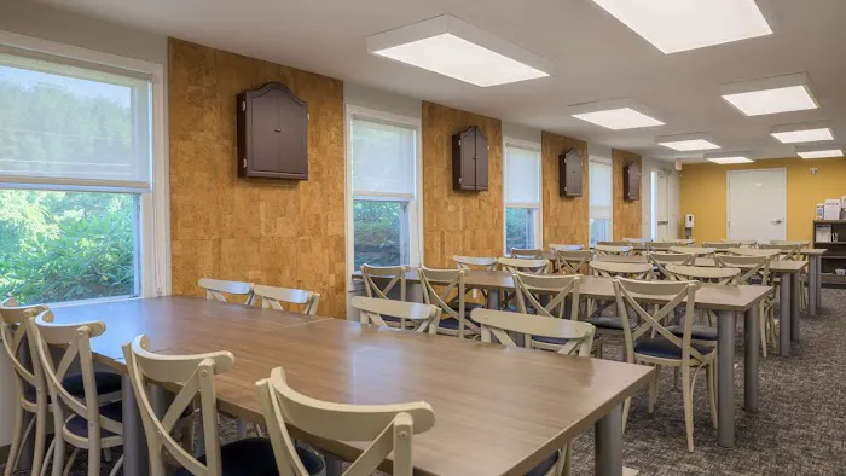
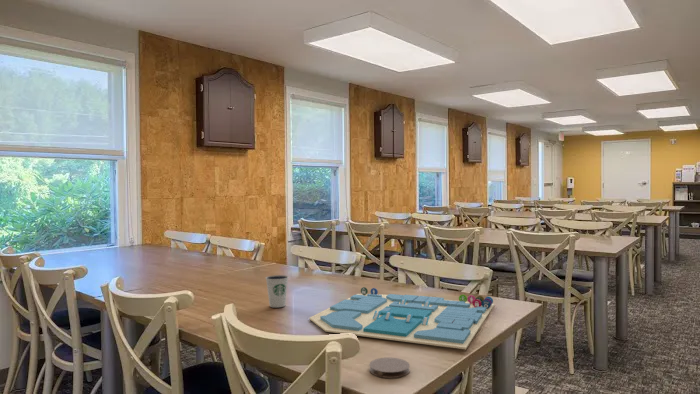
+ coaster (389, 367)
+ dixie cup (277, 291)
+ board game (401, 309)
